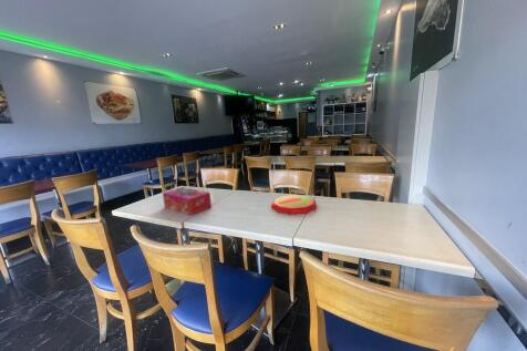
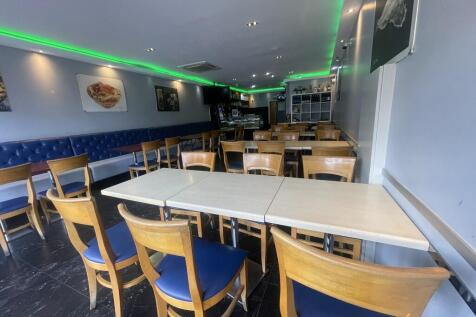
- plate (293, 203)
- tissue box (186, 199)
